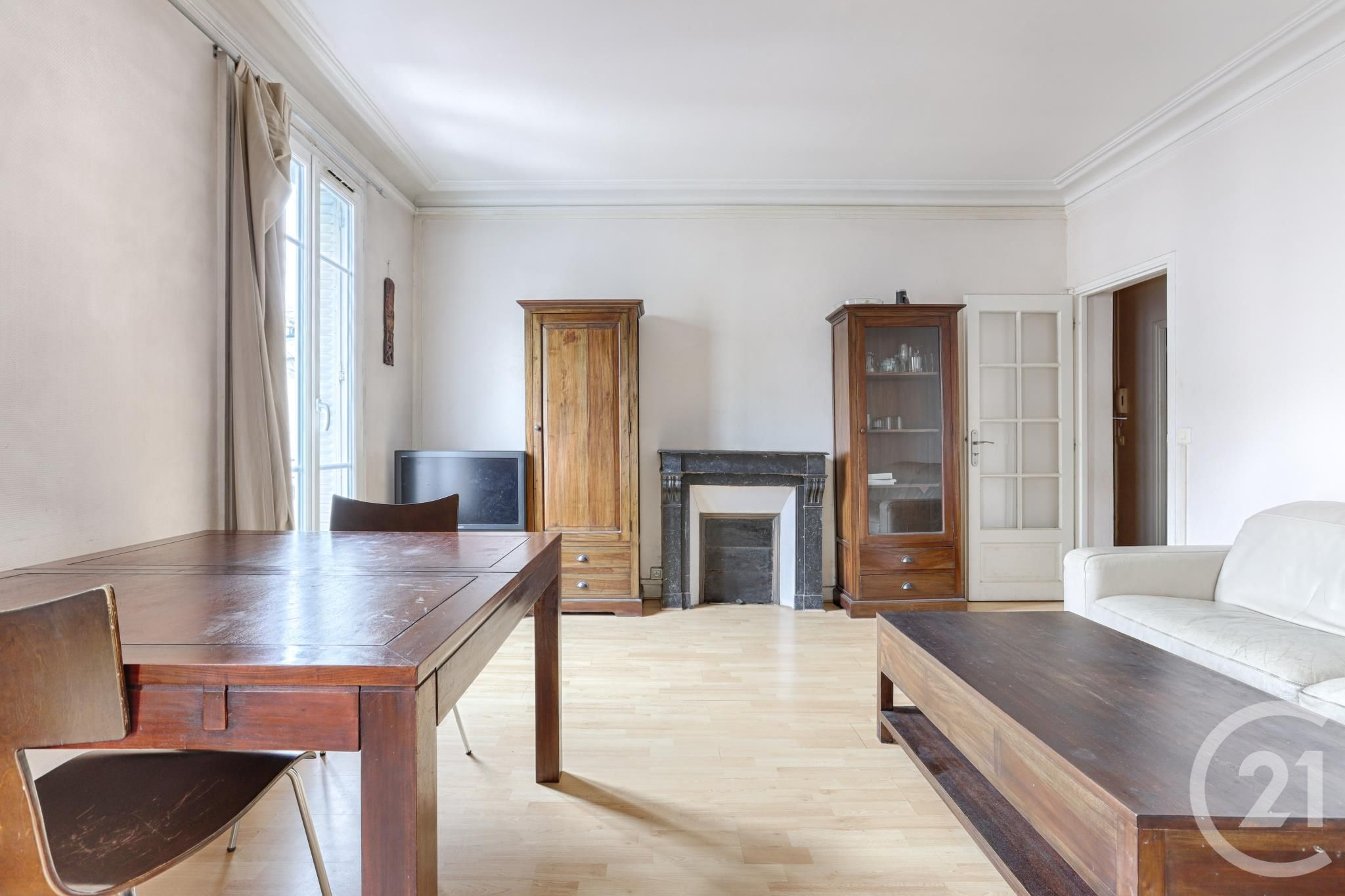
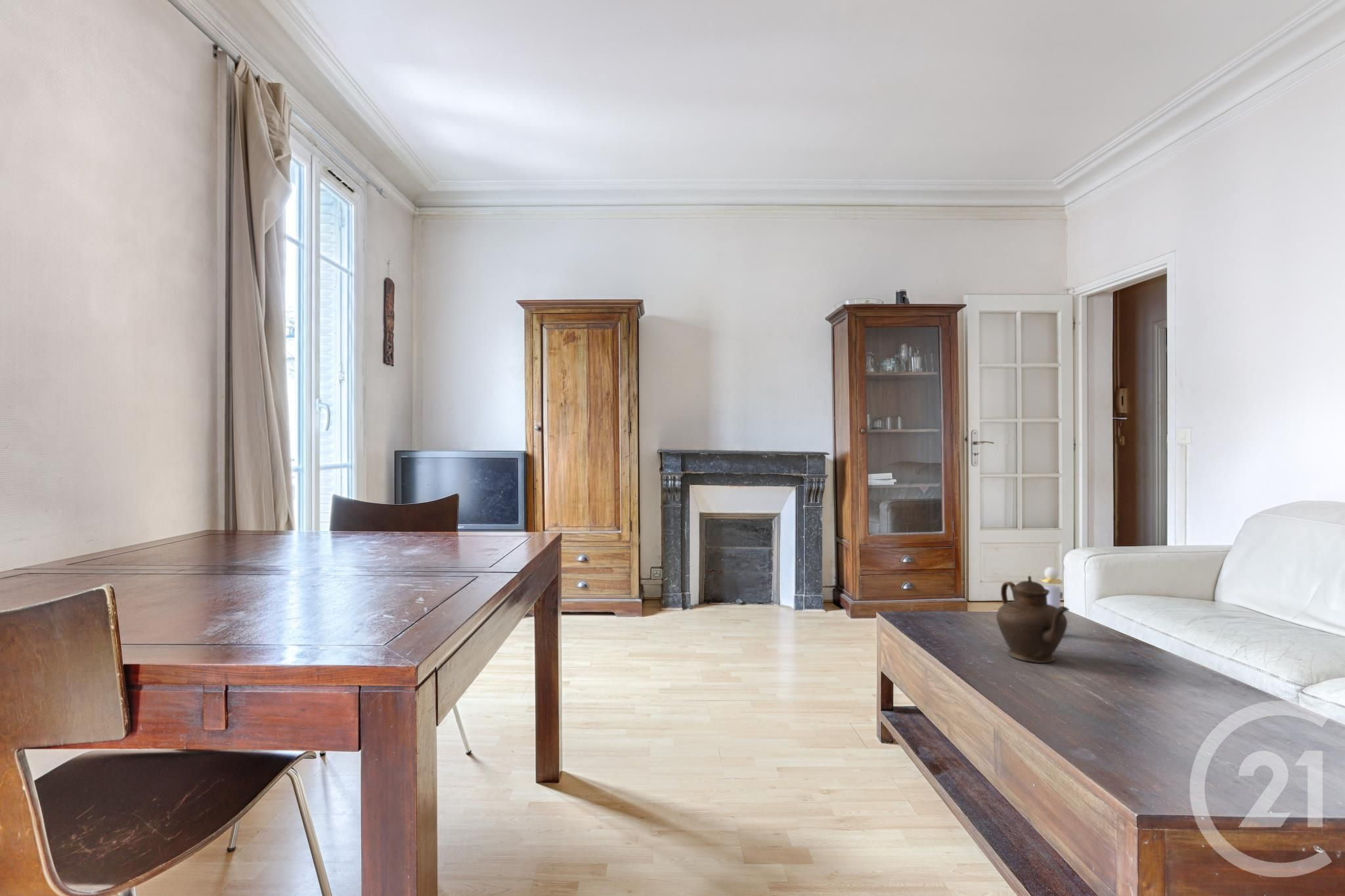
+ teapot (1031, 617)
+ perfume bottle (1051, 601)
